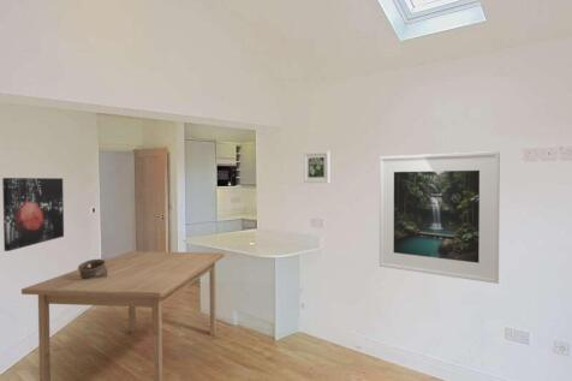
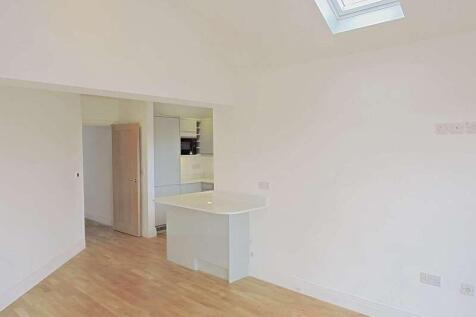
- table (145, 306)
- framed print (316, 167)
- wall art (36, 210)
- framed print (434, 214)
- pottery vessel (93, 268)
